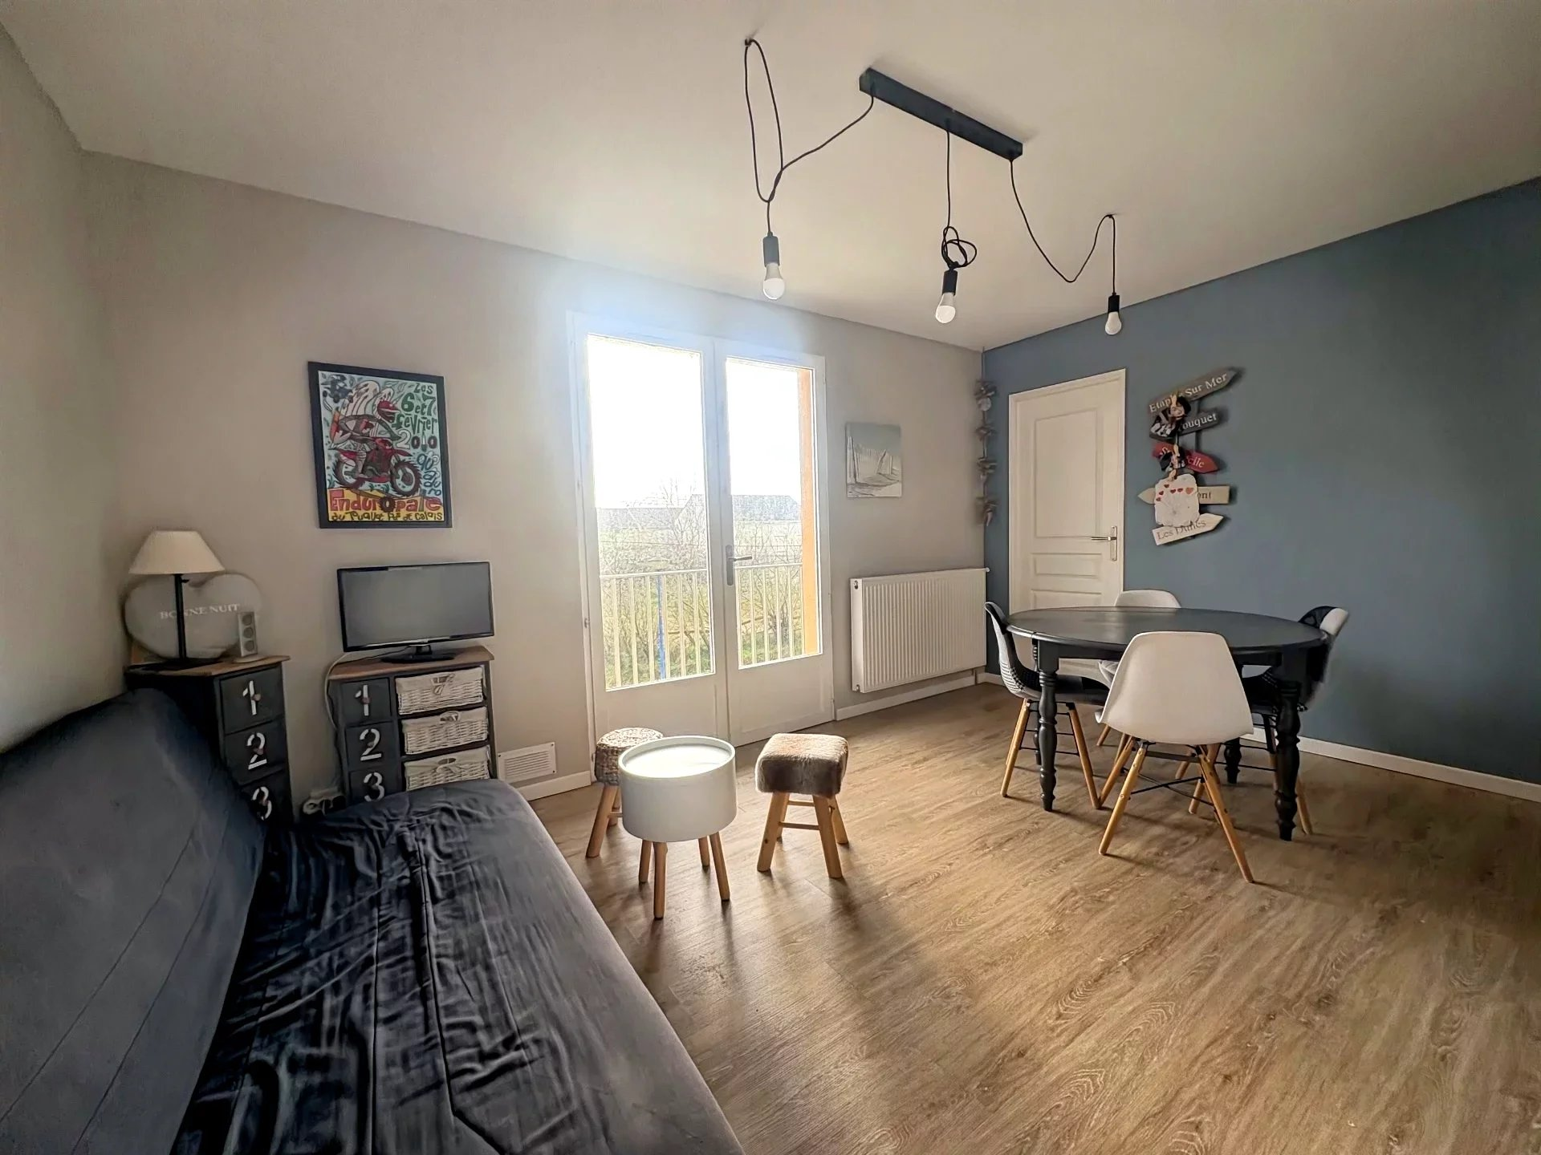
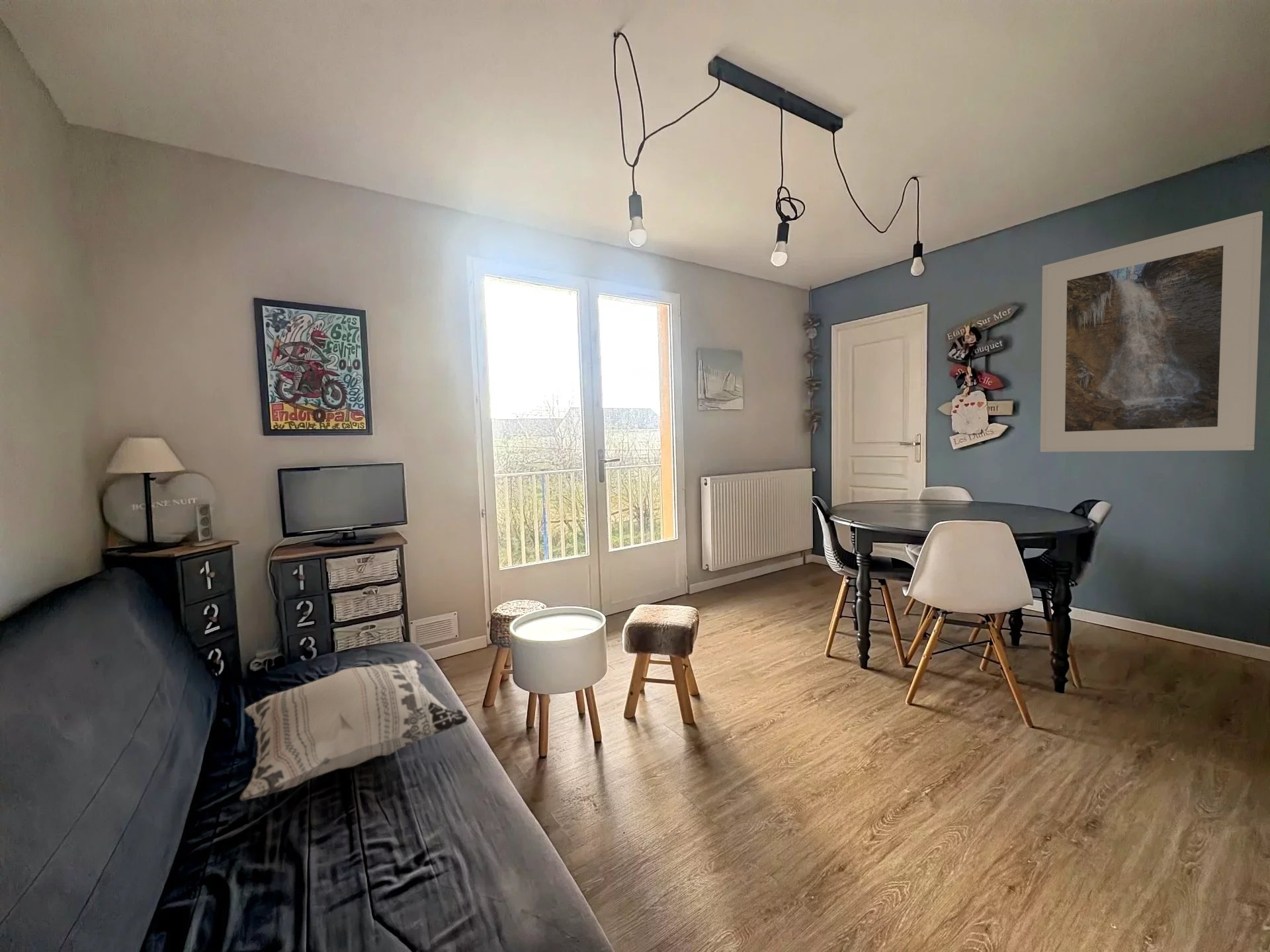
+ decorative pillow (352, 715)
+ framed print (1136, 348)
